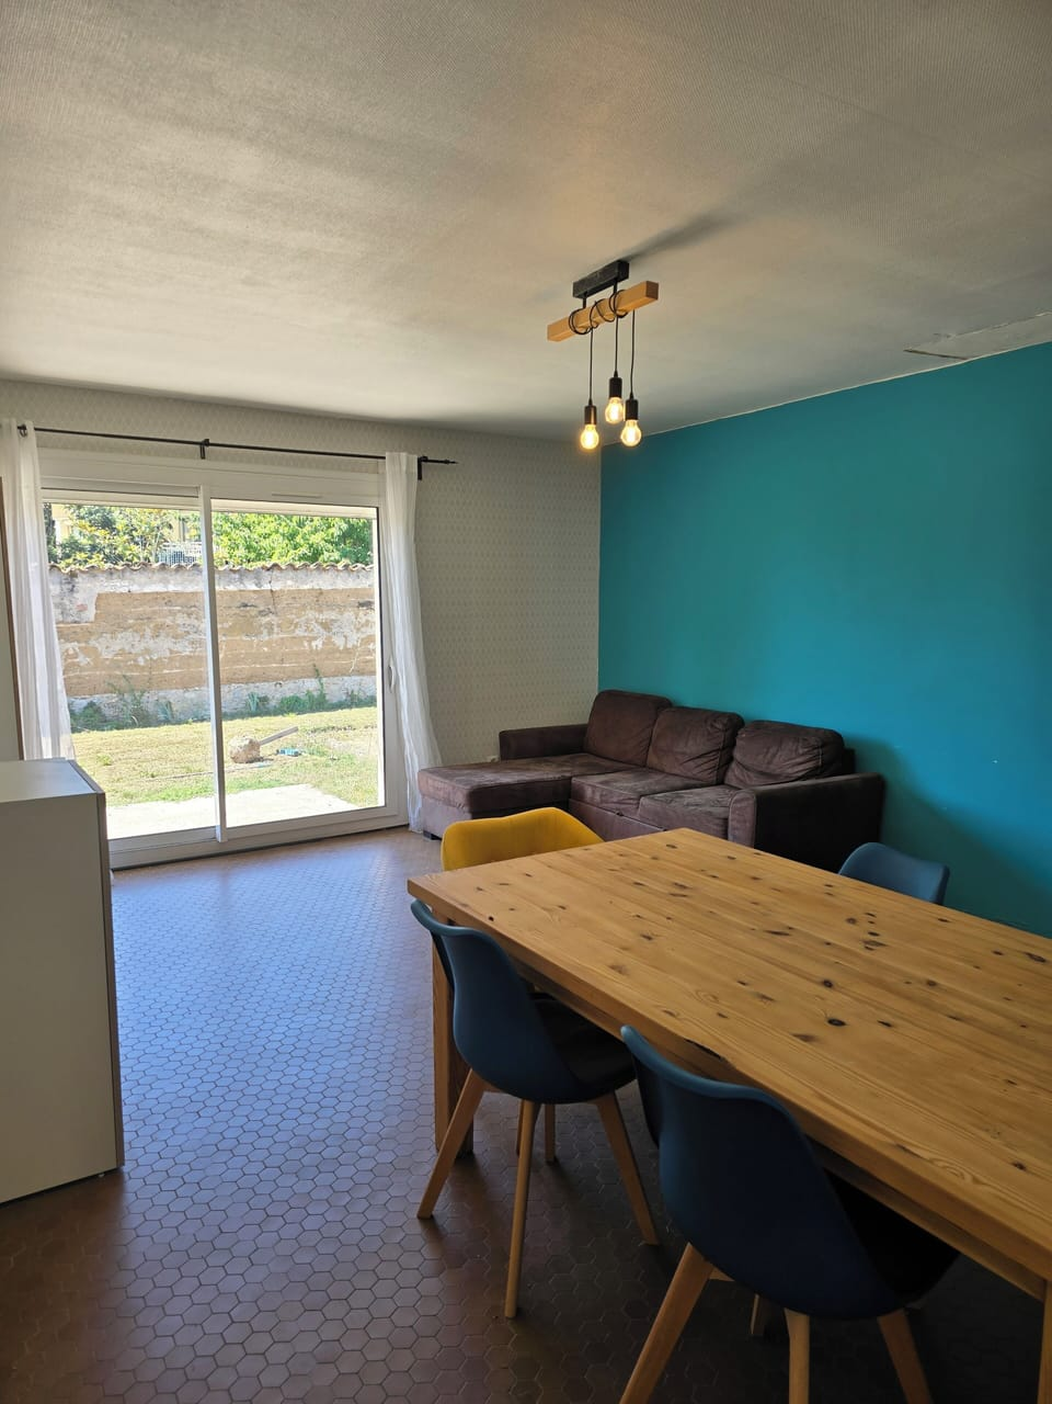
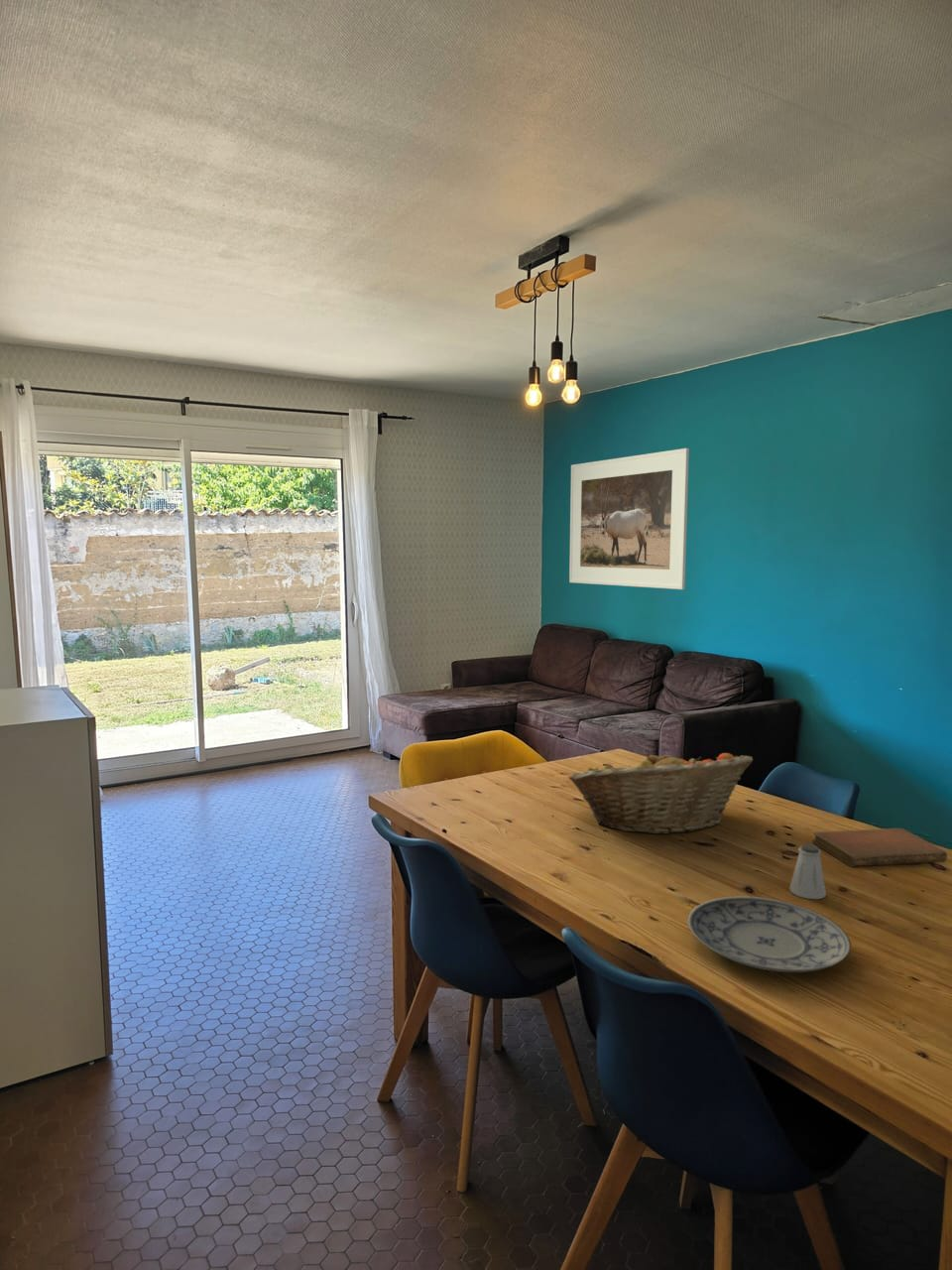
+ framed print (623, 522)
+ saltshaker (808, 869)
+ fruit basket (659, 783)
+ plate (766, 937)
+ notebook (877, 846)
